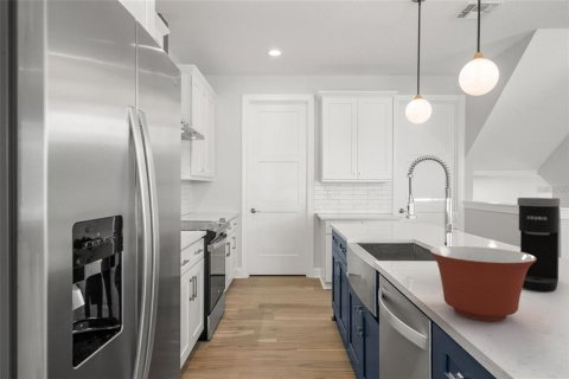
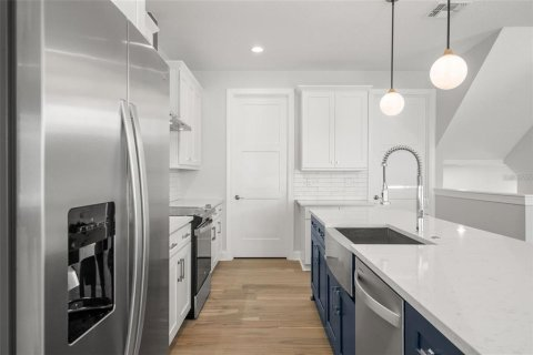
- coffee maker (538, 239)
- mixing bowl (479, 282)
